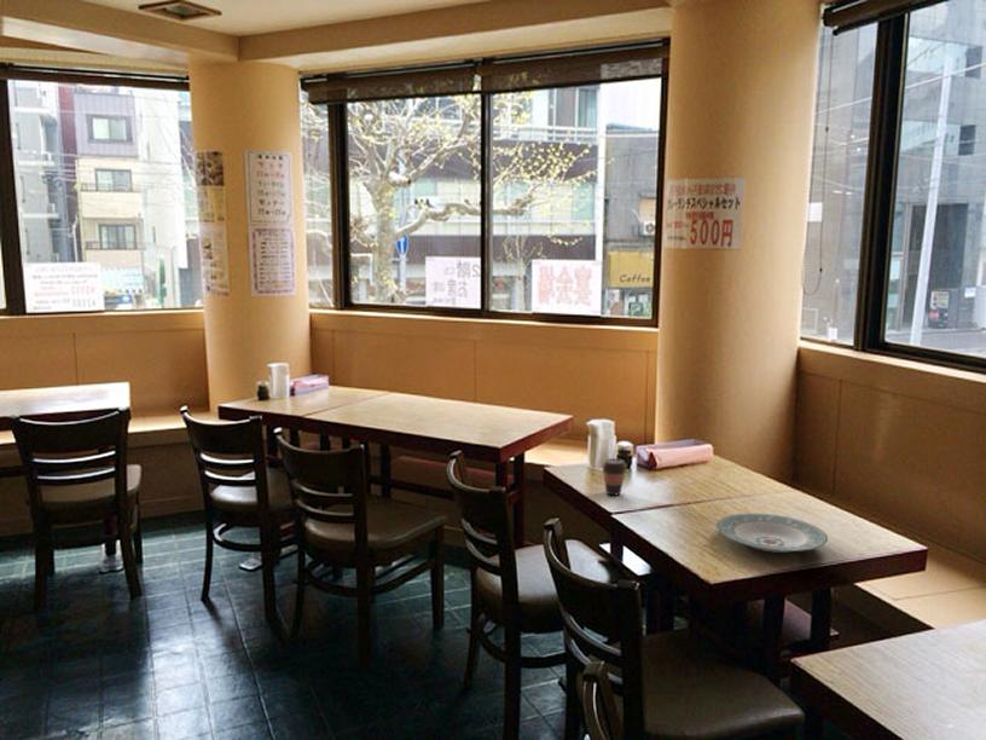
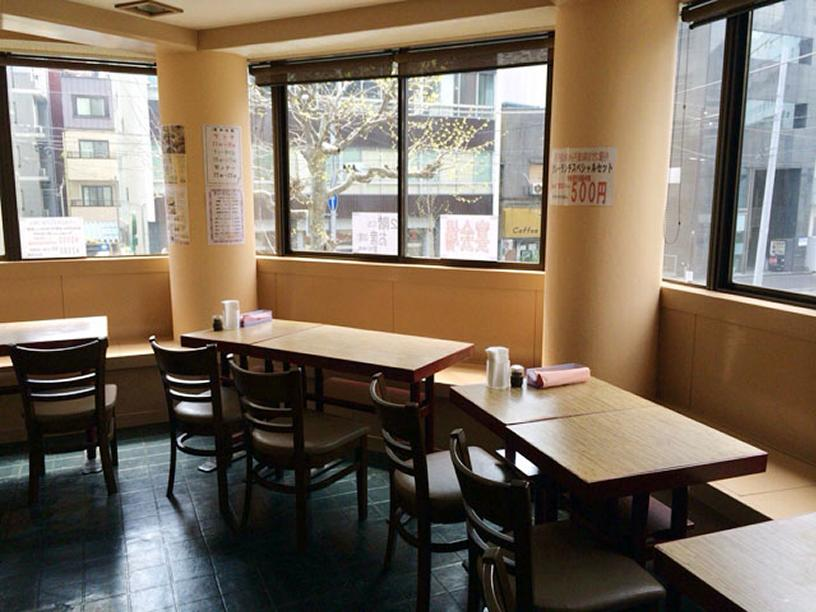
- coffee cup (614, 476)
- plate (770, 537)
